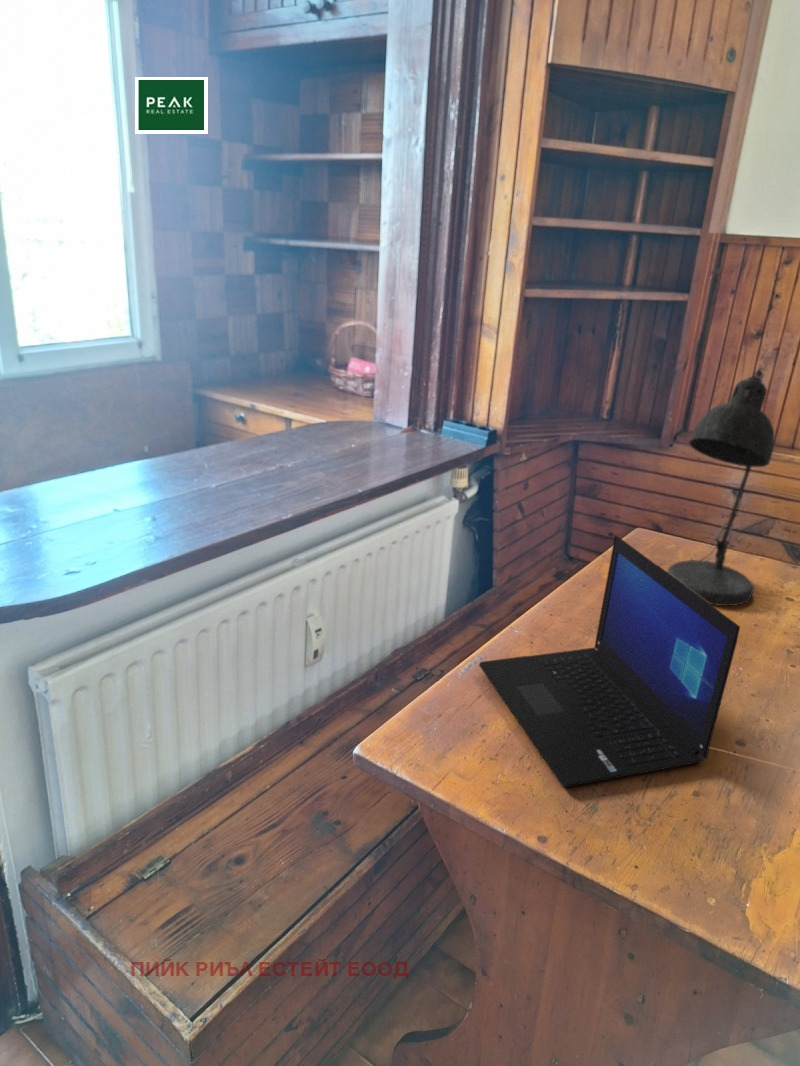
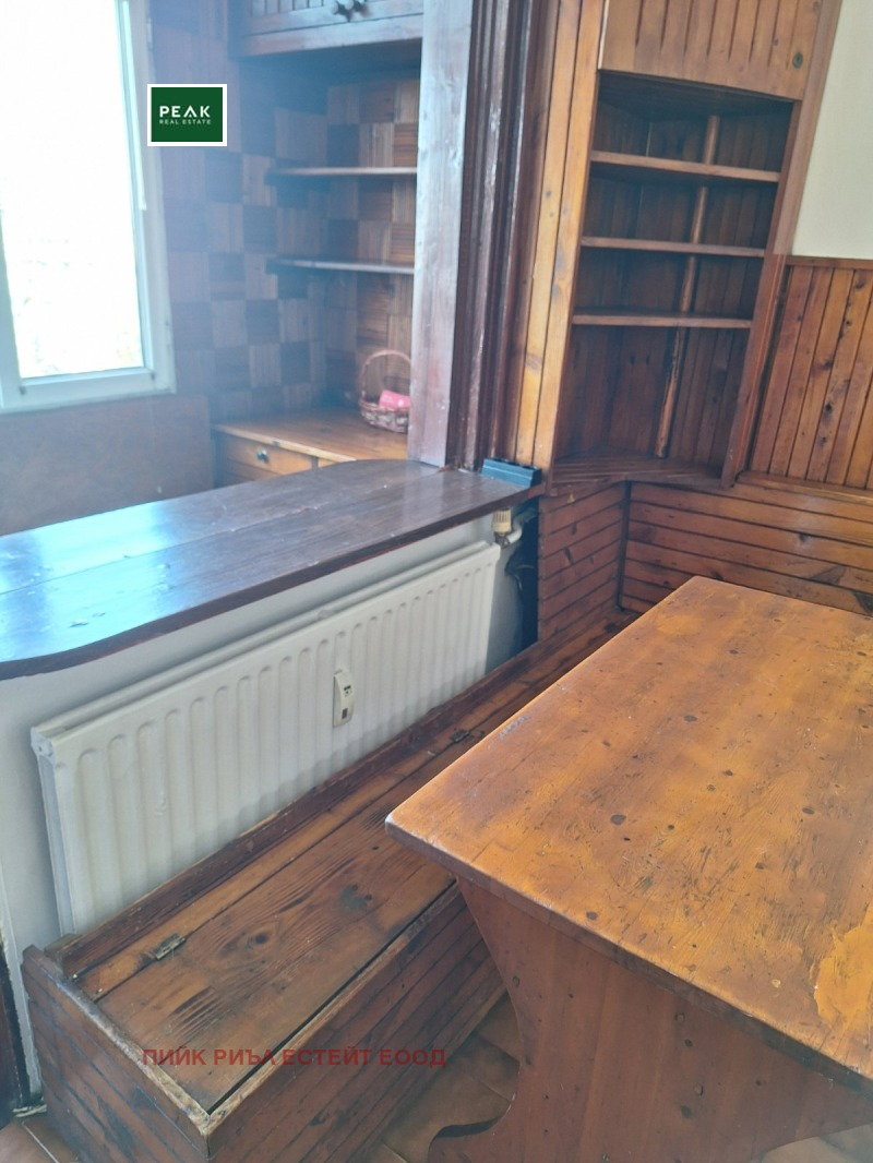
- desk lamp (738, 491)
- laptop (594, 649)
